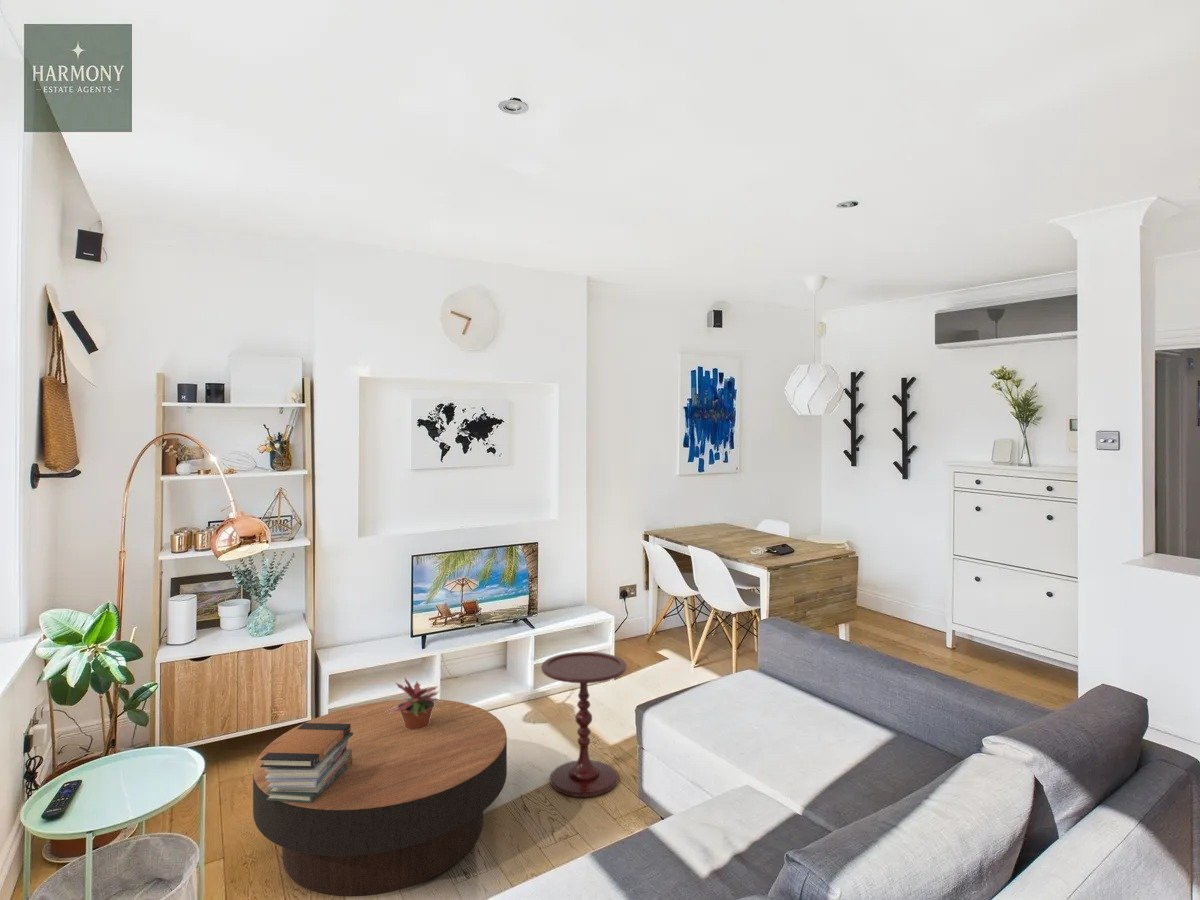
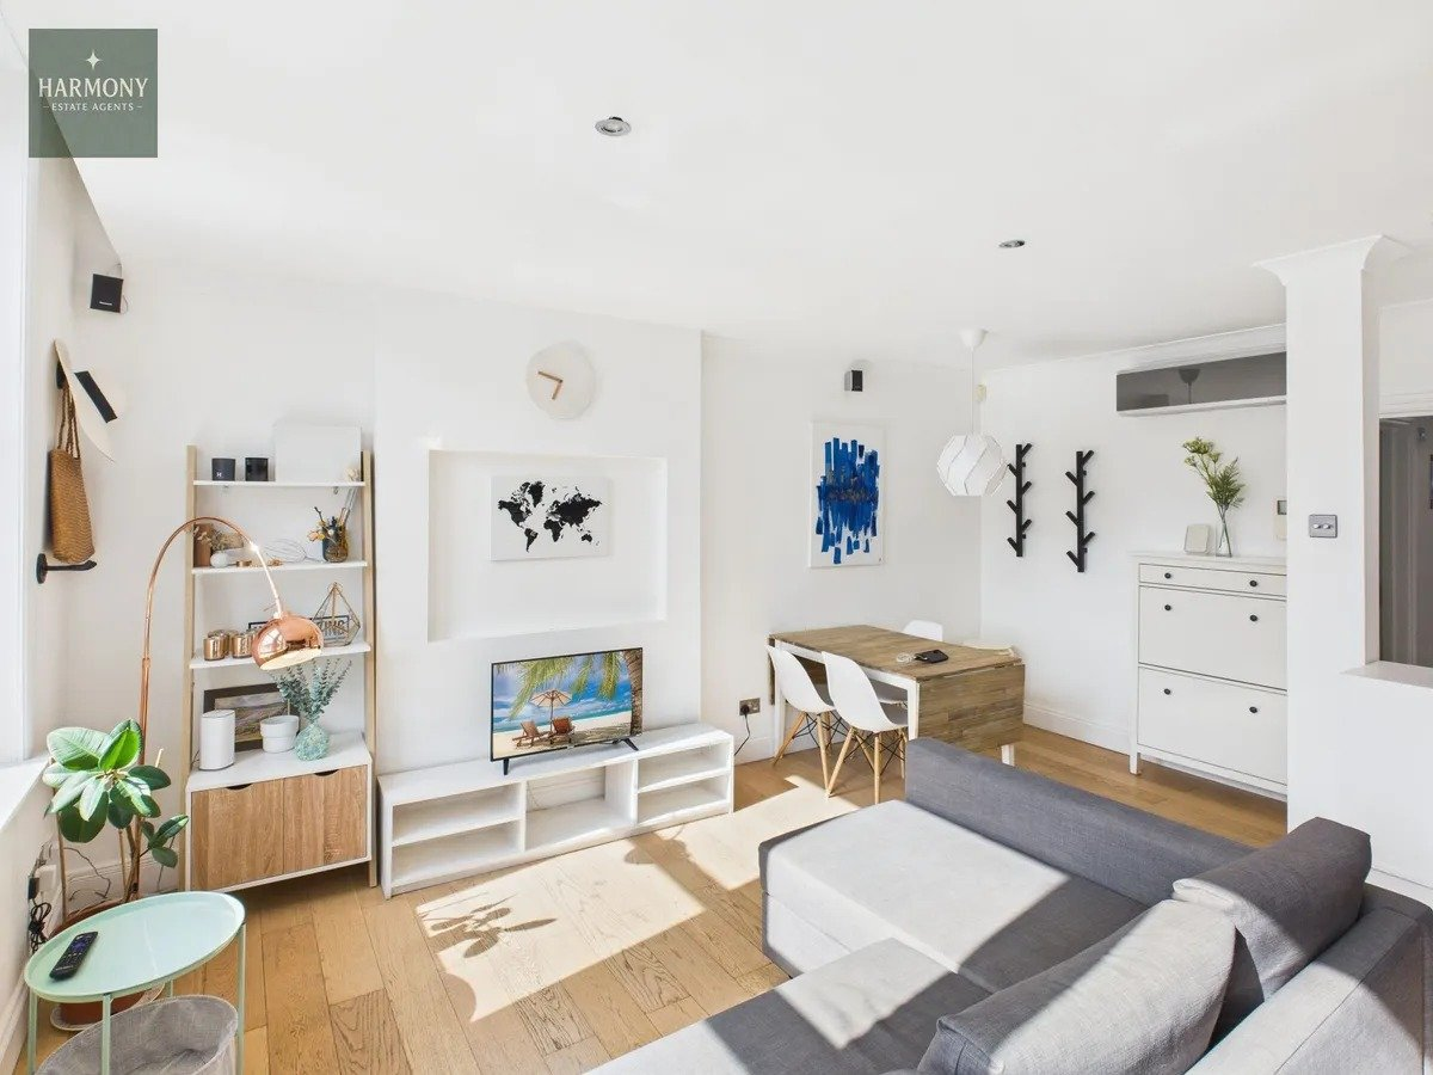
- book stack (309, 760)
- coffee table (387, 787)
- potted plant (416, 698)
- side table (584, 721)
